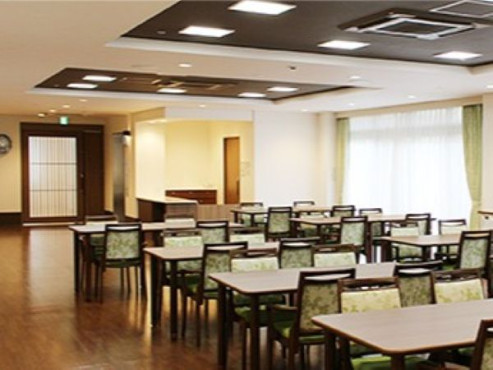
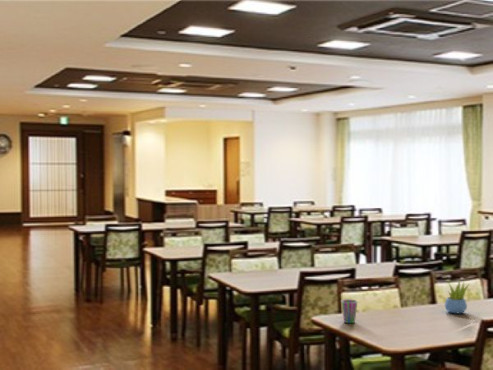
+ succulent plant (456, 296)
+ cup (349, 311)
